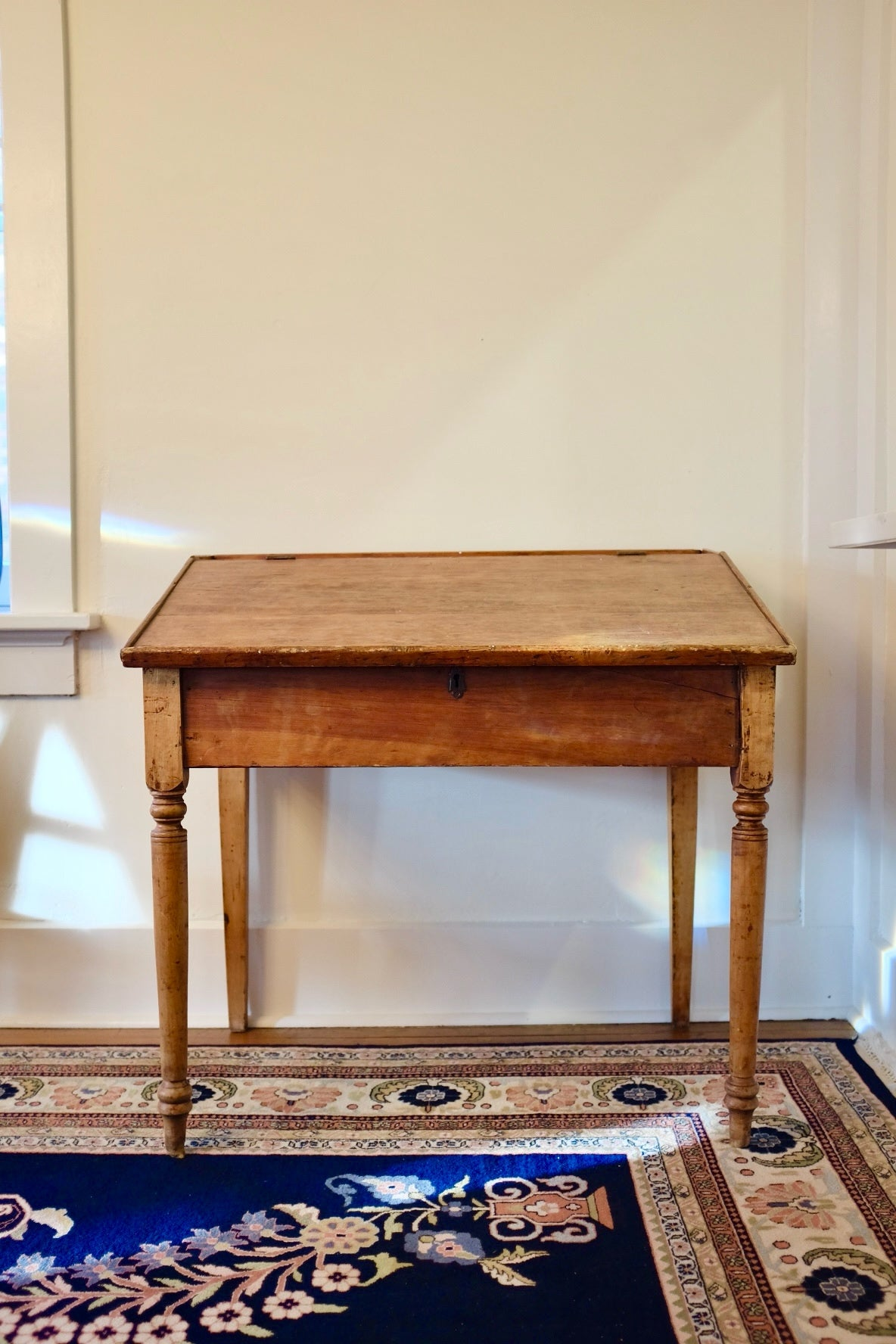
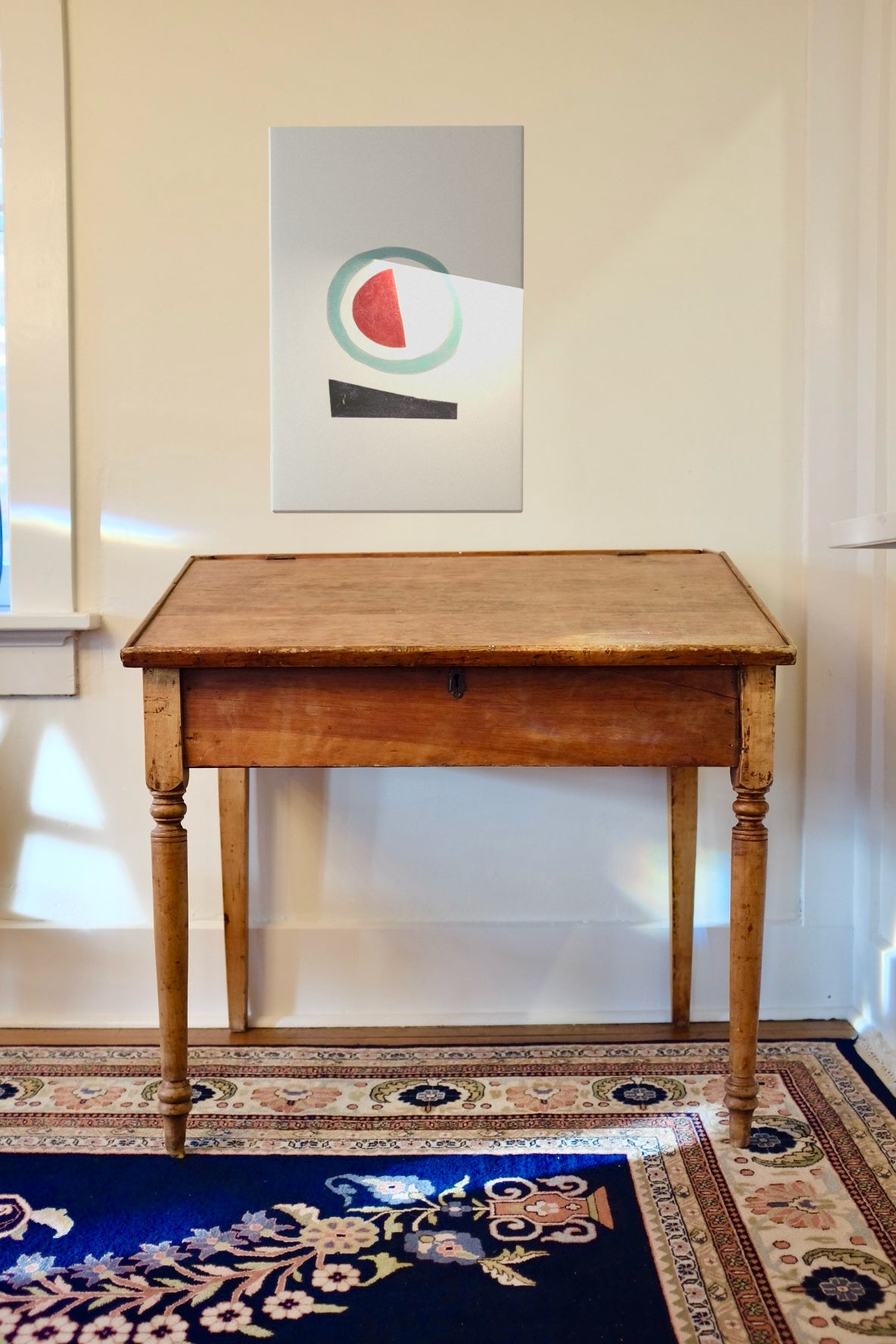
+ wall art (397, 322)
